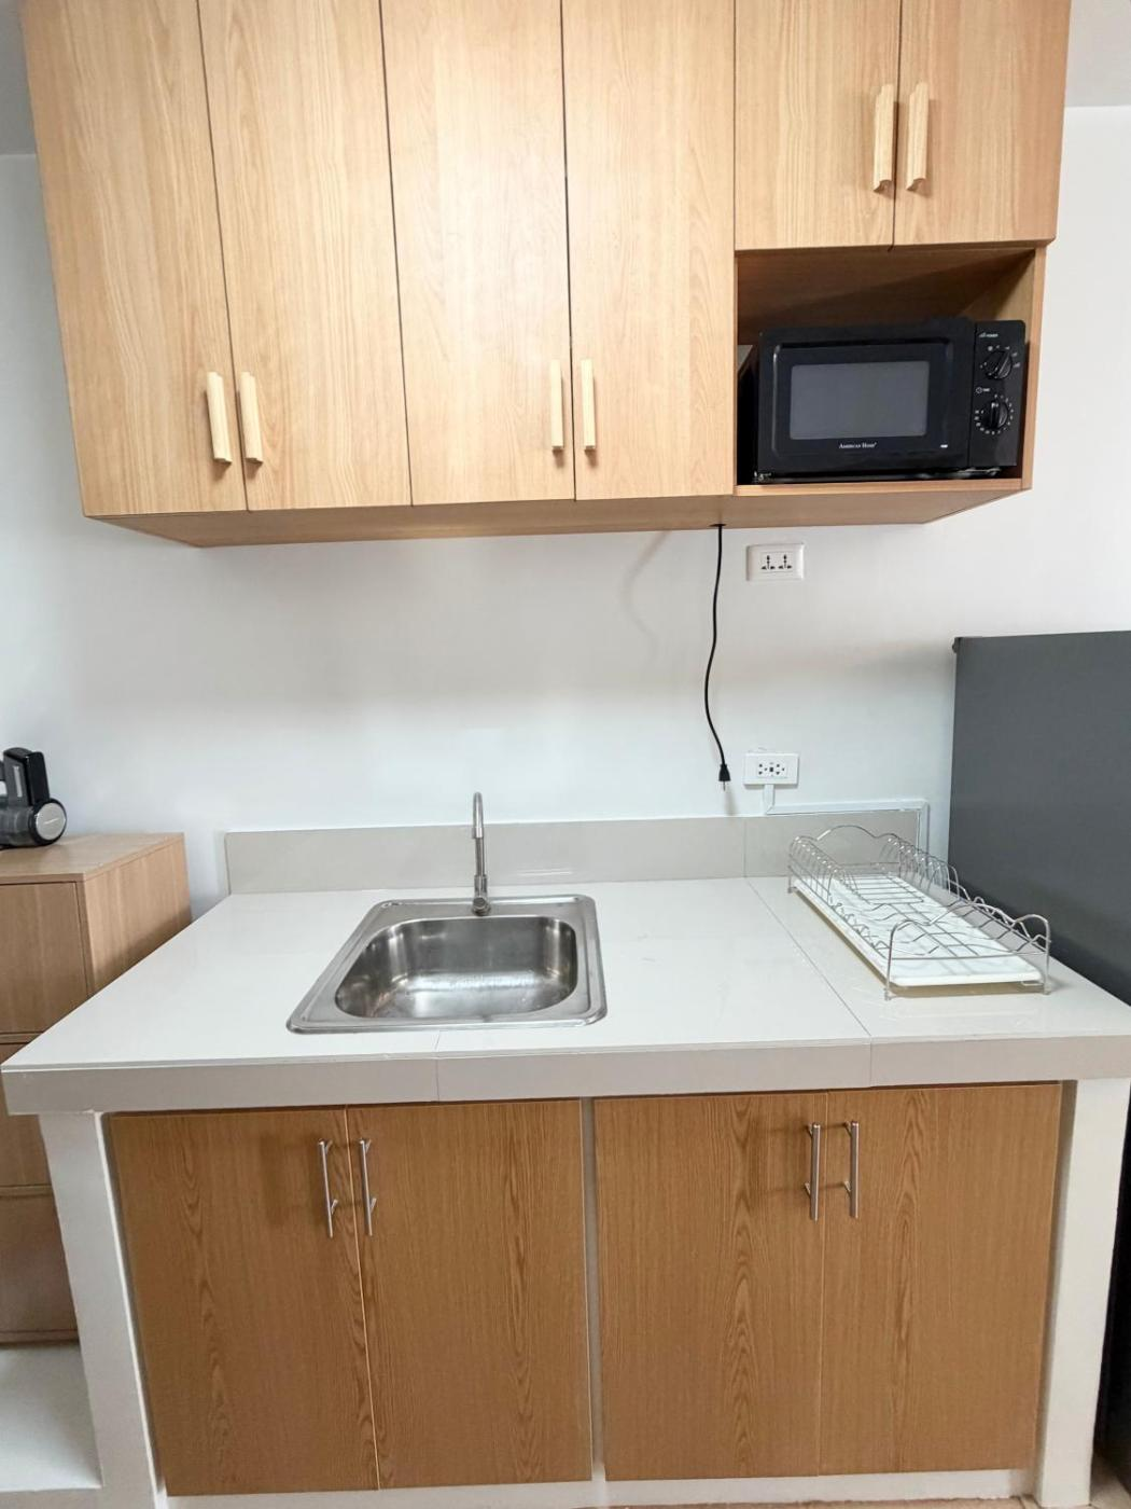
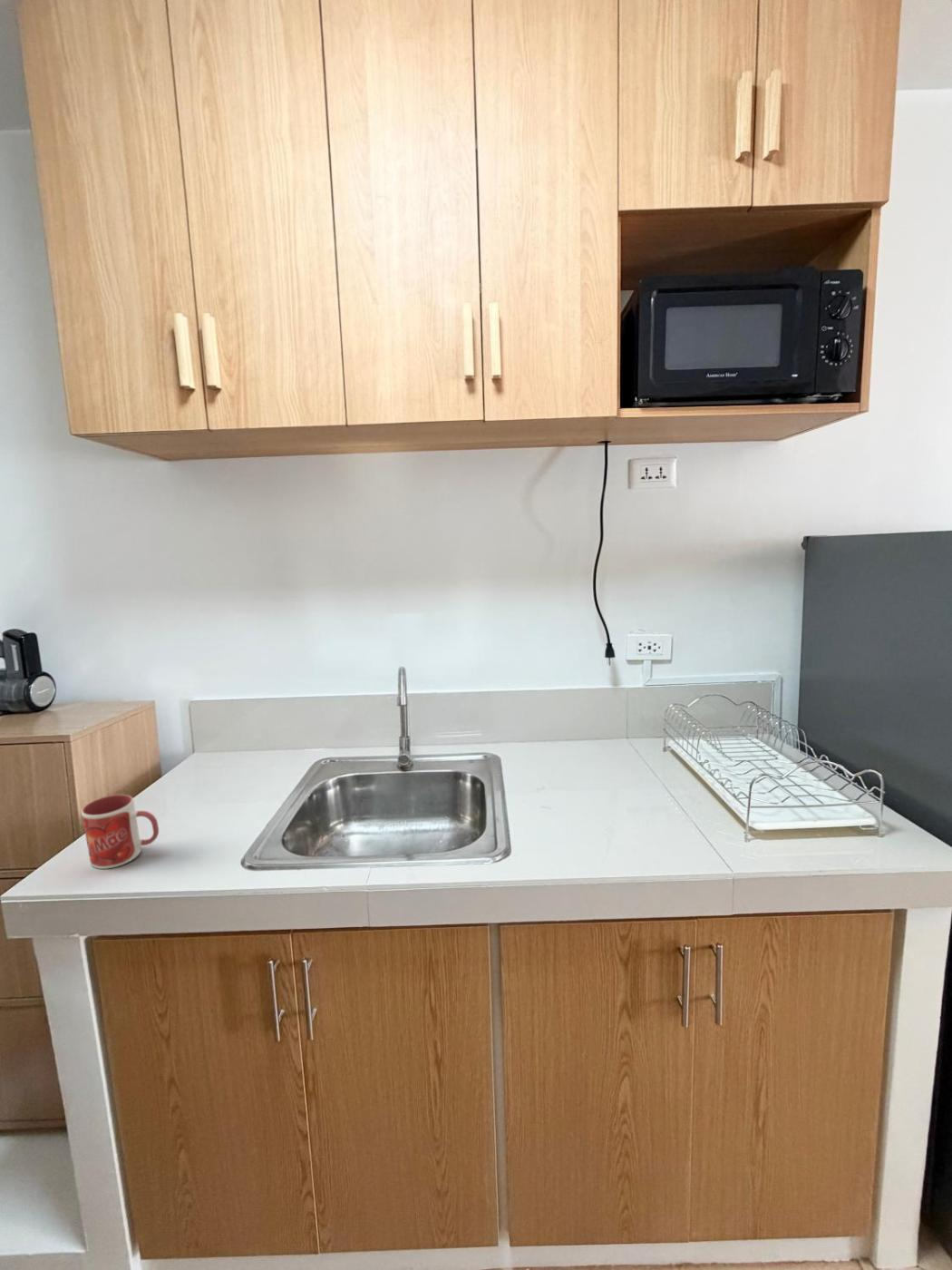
+ mug (121, 830)
